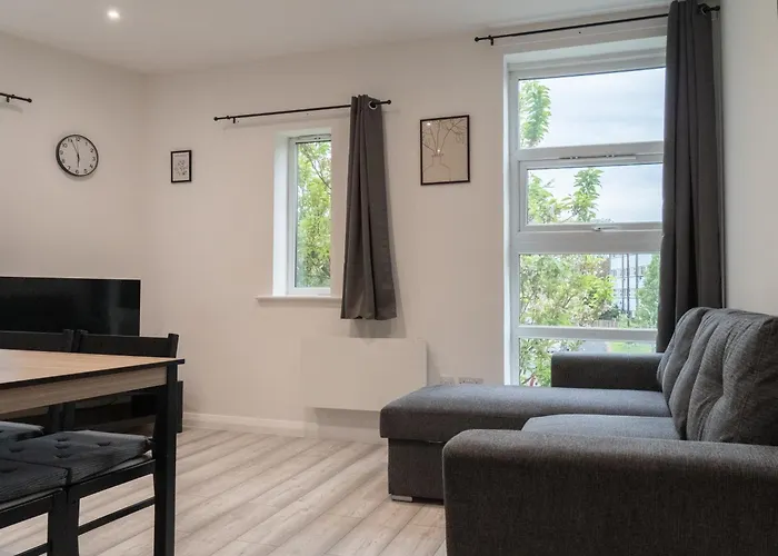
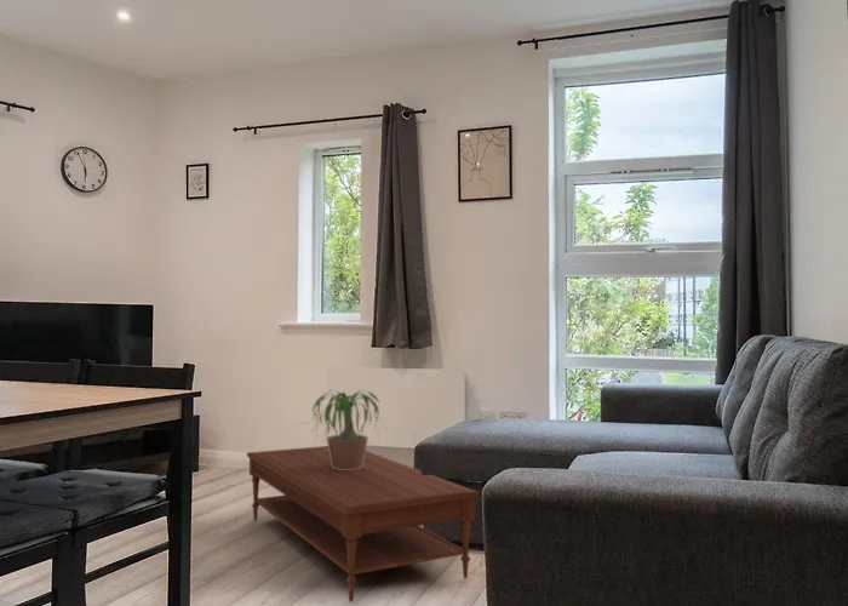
+ coffee table (346, 507)
+ potted plant (340, 429)
